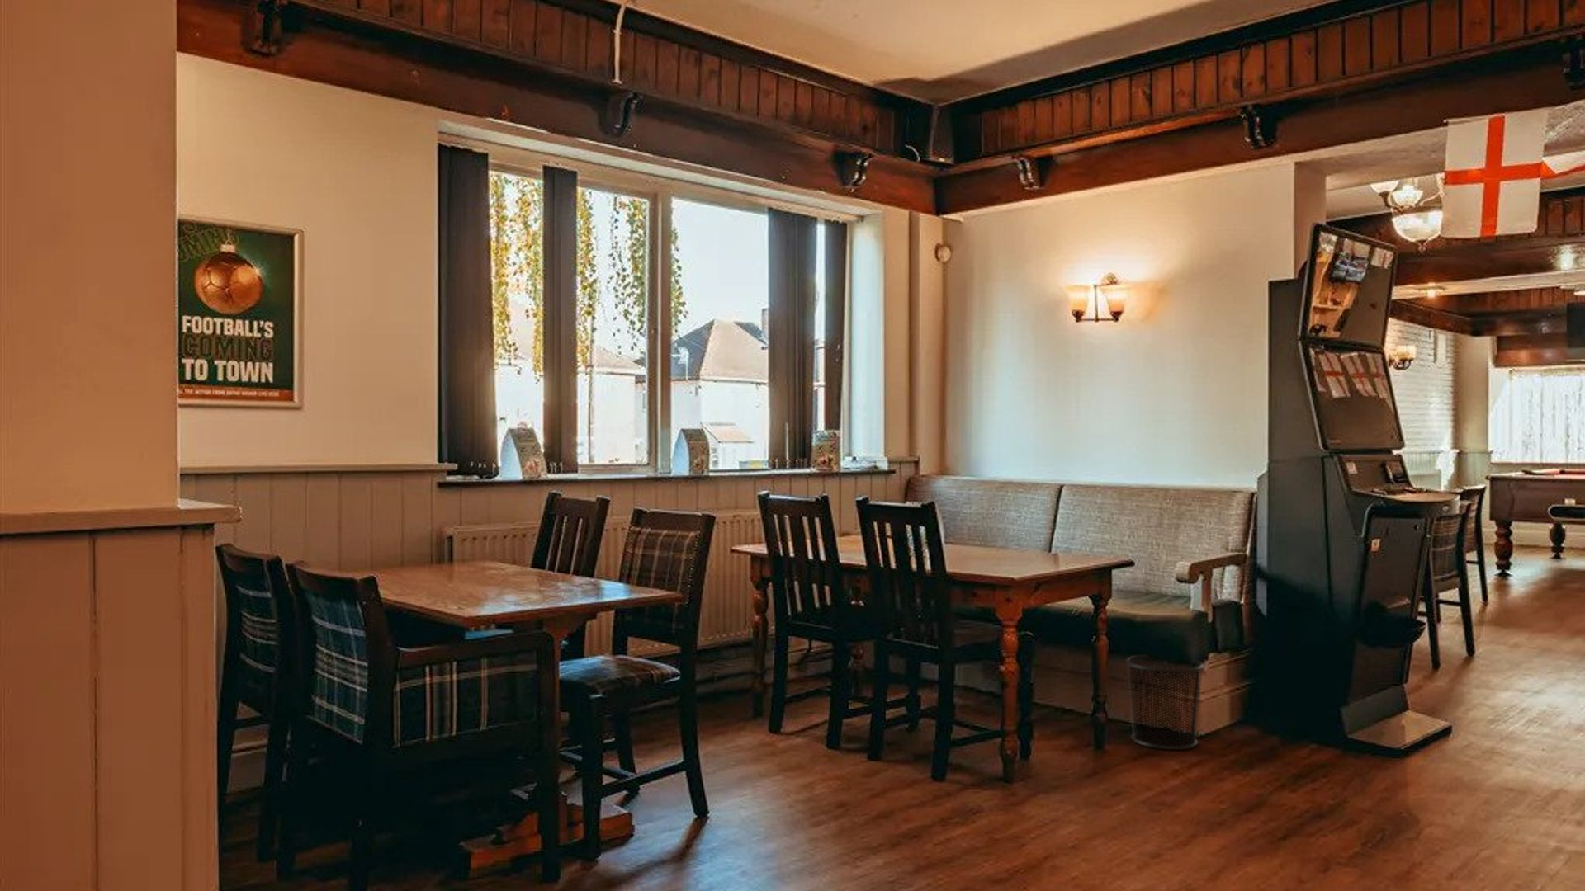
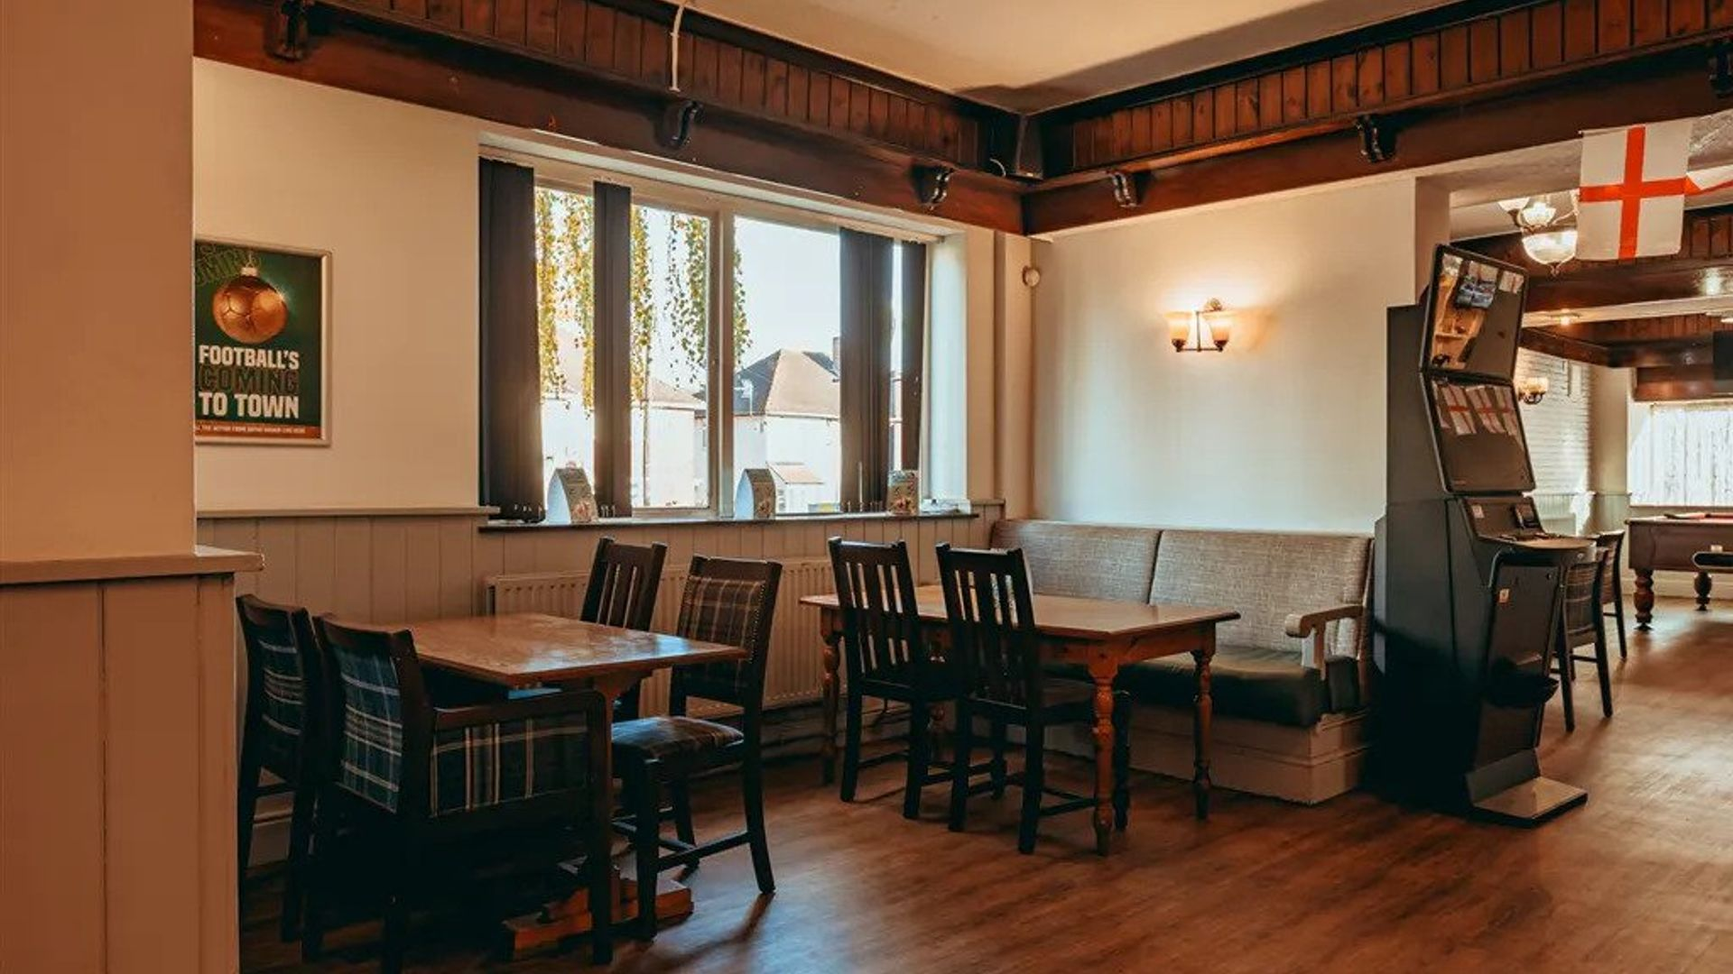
- waste bin (1164, 702)
